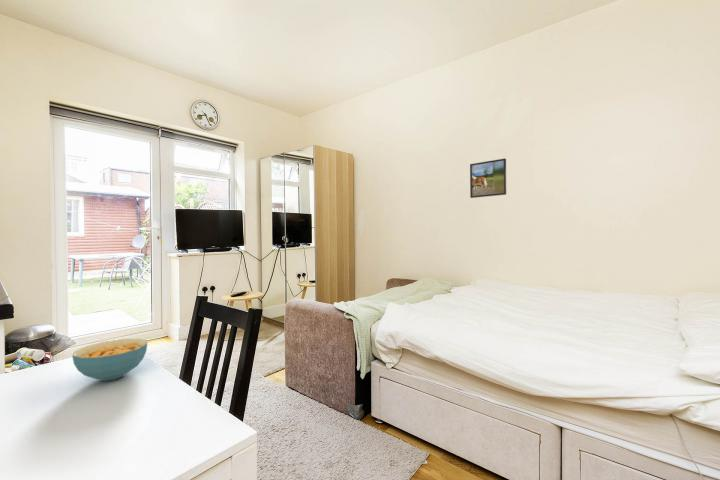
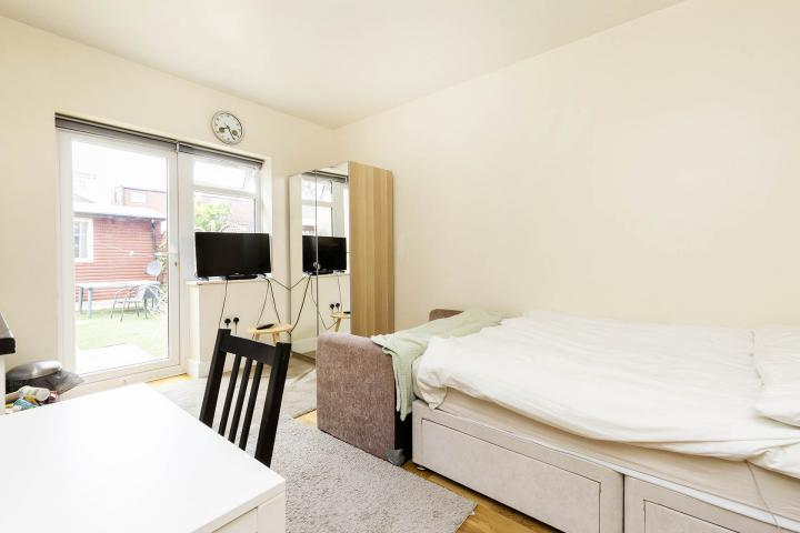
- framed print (487, 178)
- cereal bowl (112, 362)
